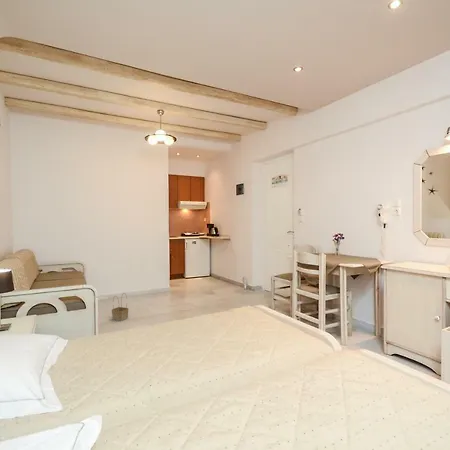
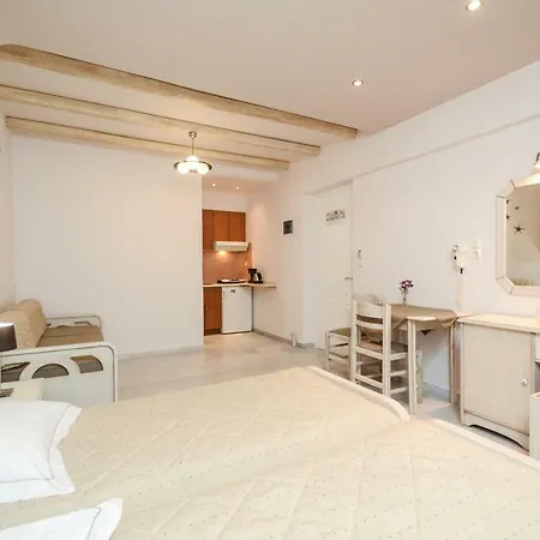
- basket (120, 307)
